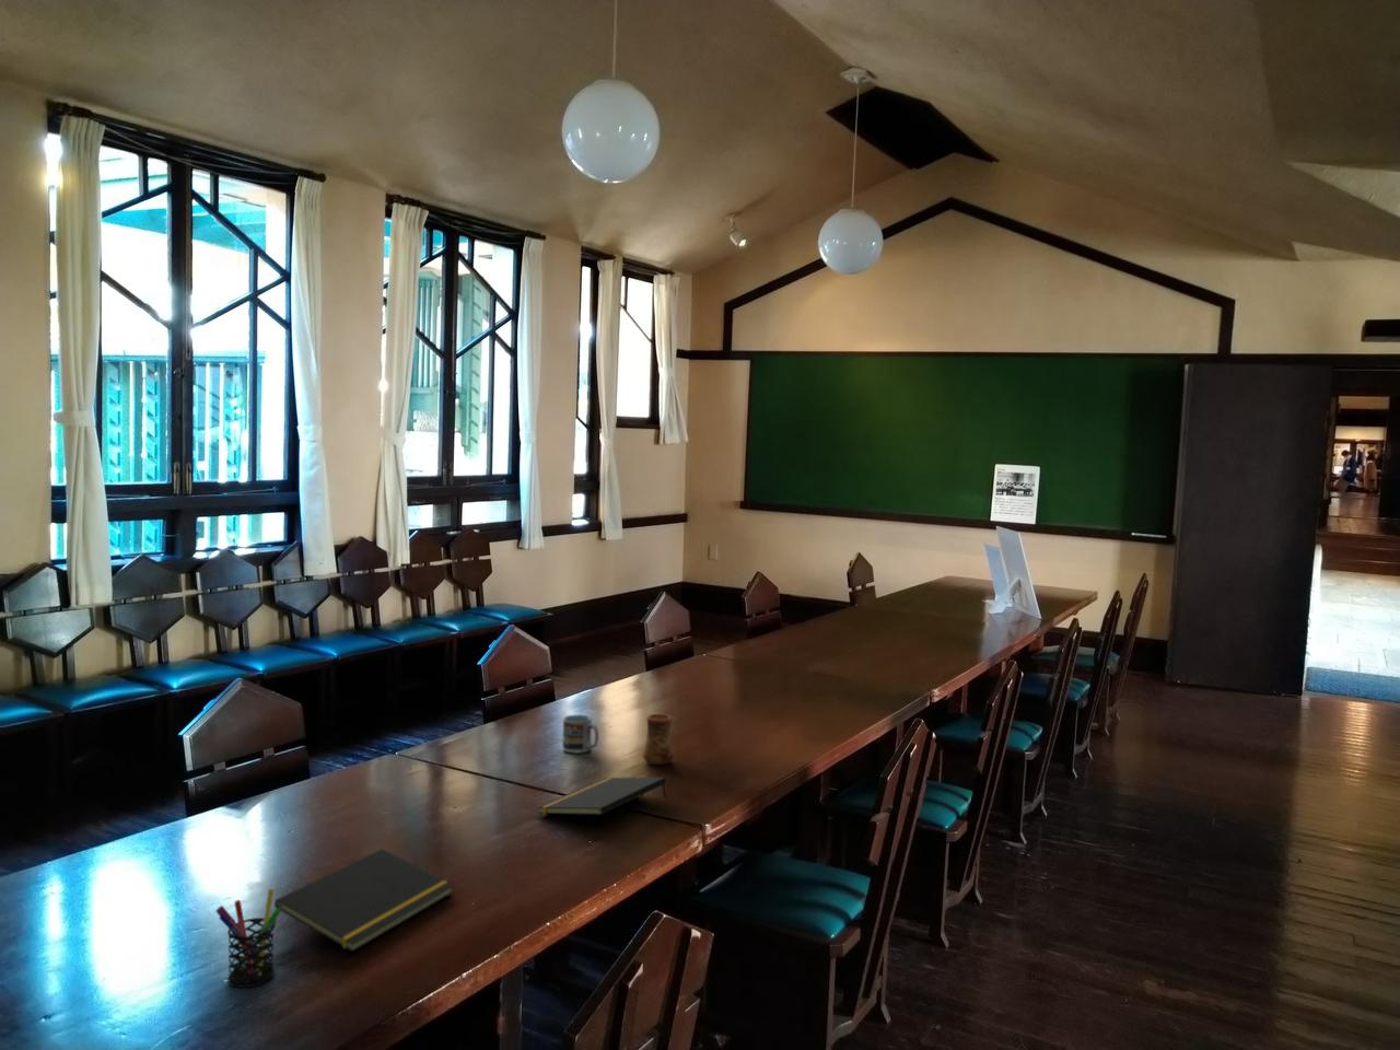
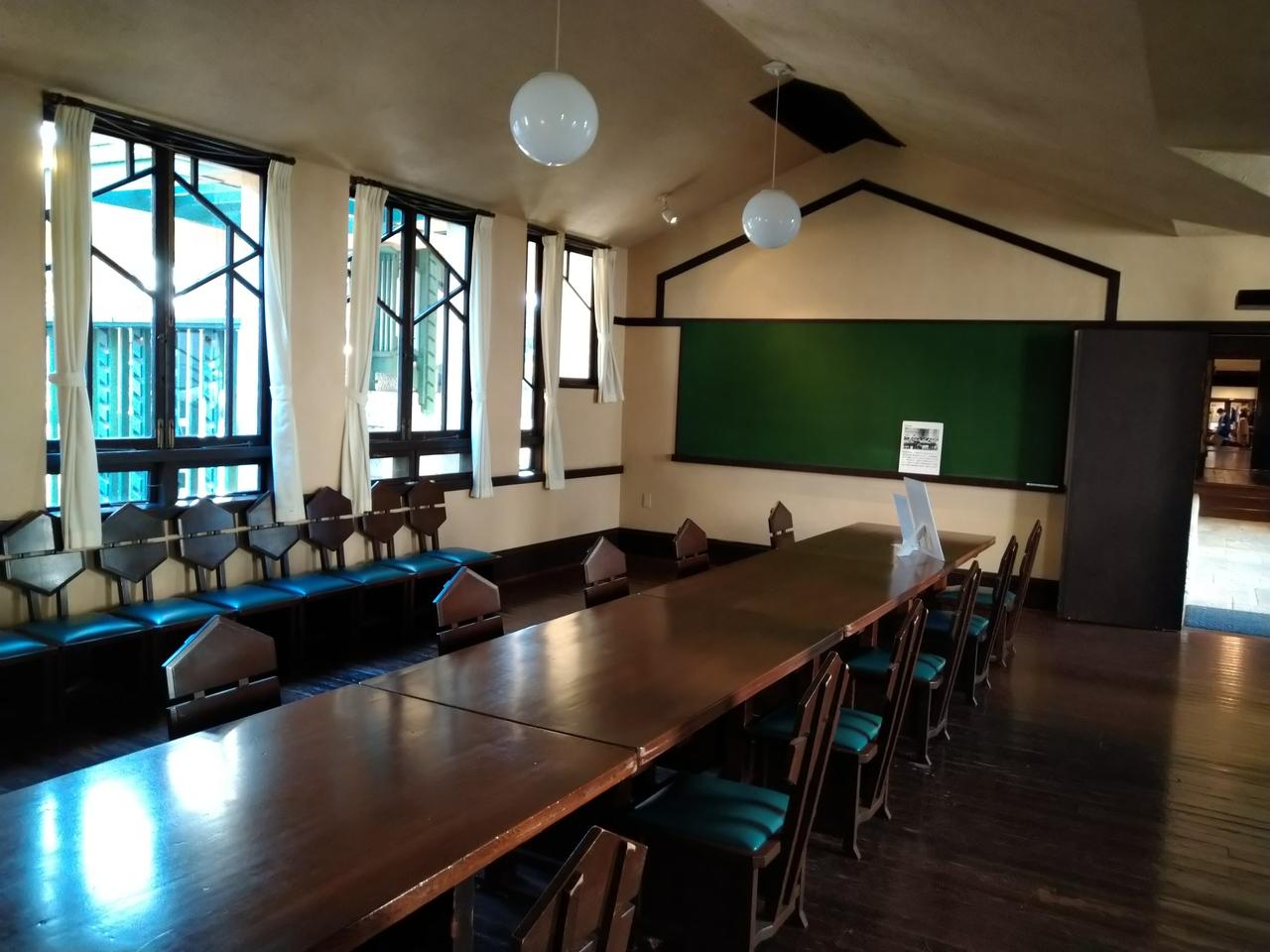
- cup (658, 738)
- notepad (367, 896)
- pen holder (254, 936)
- notepad (603, 795)
- cup (581, 733)
